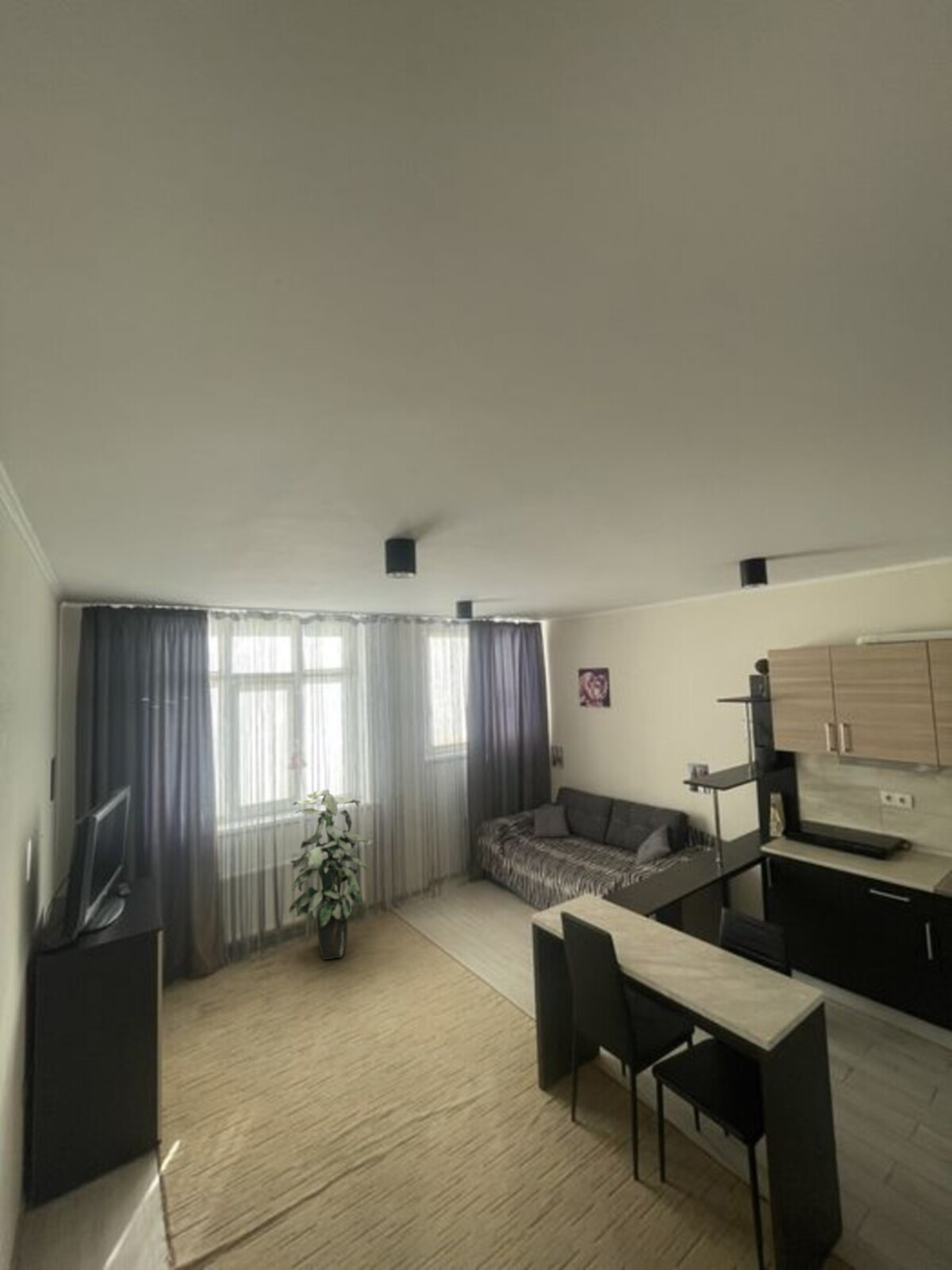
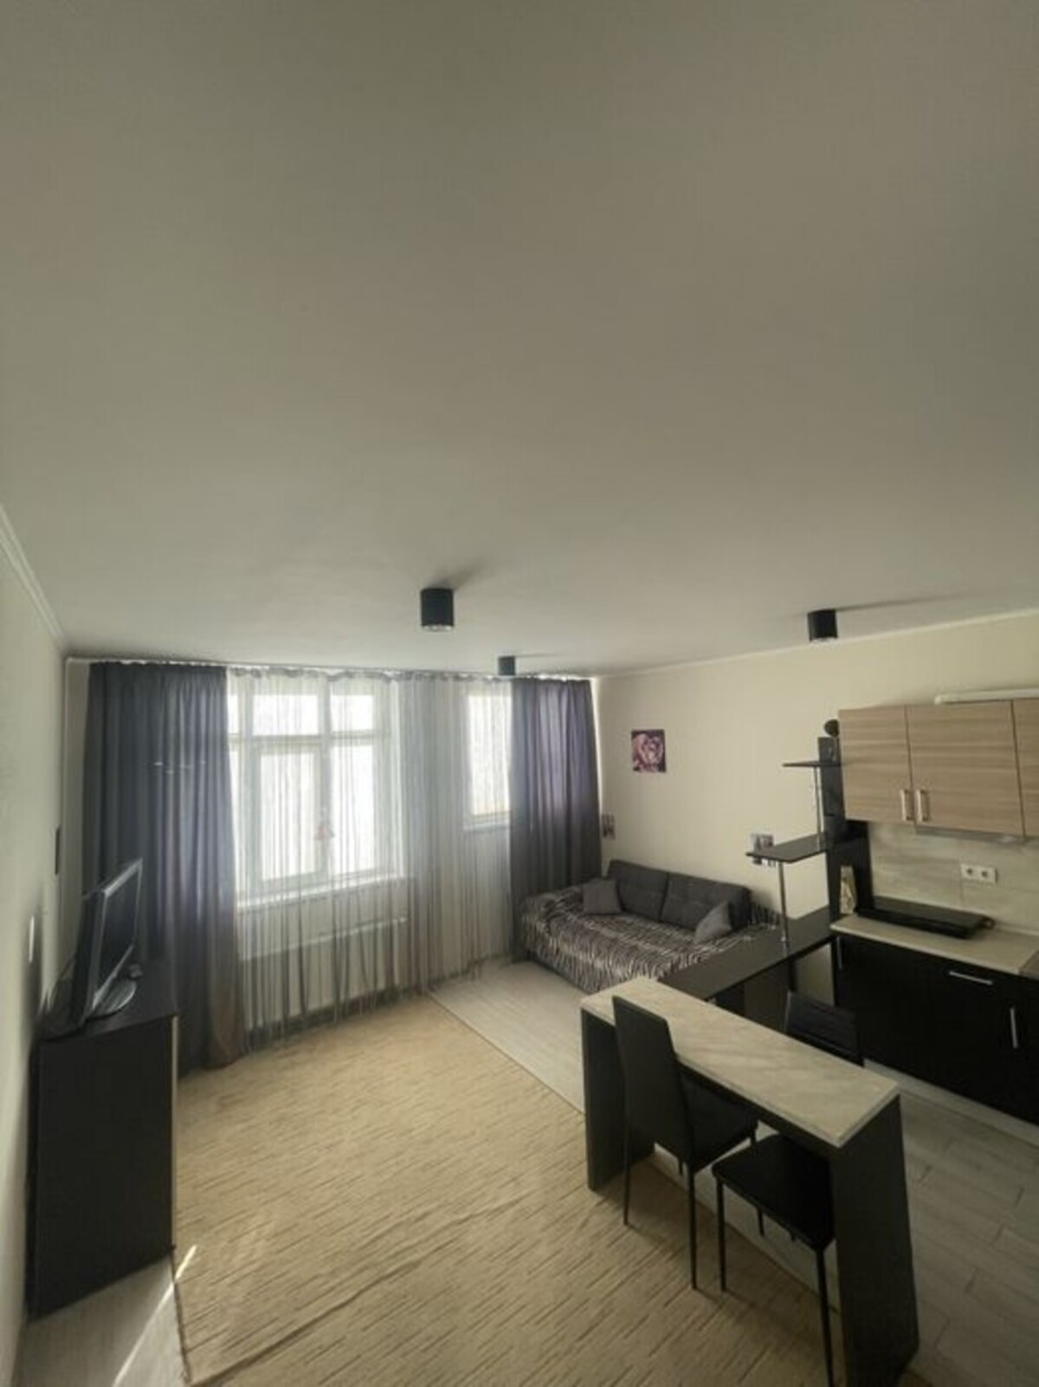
- indoor plant (328, 870)
